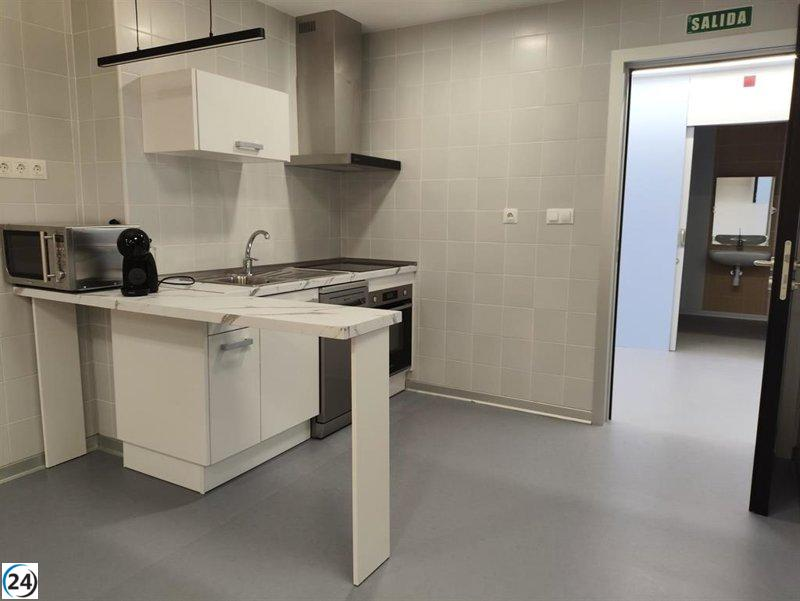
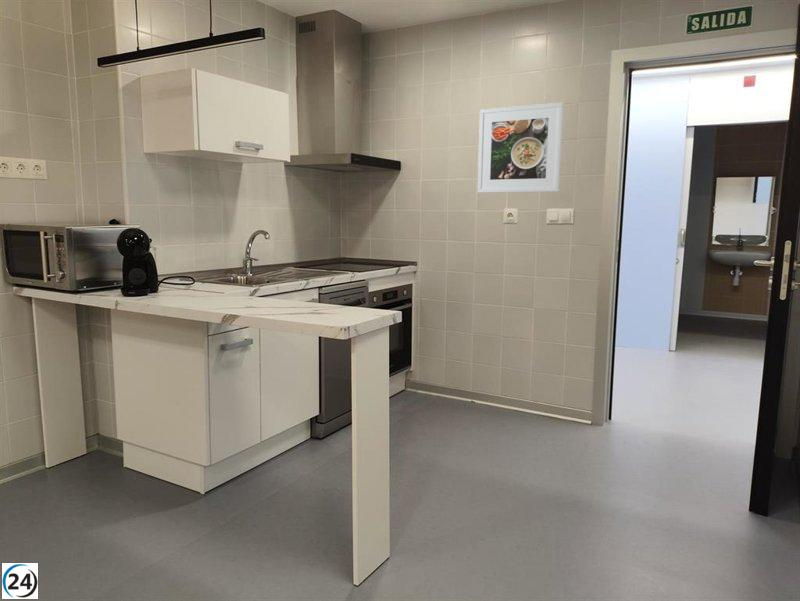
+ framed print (518, 149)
